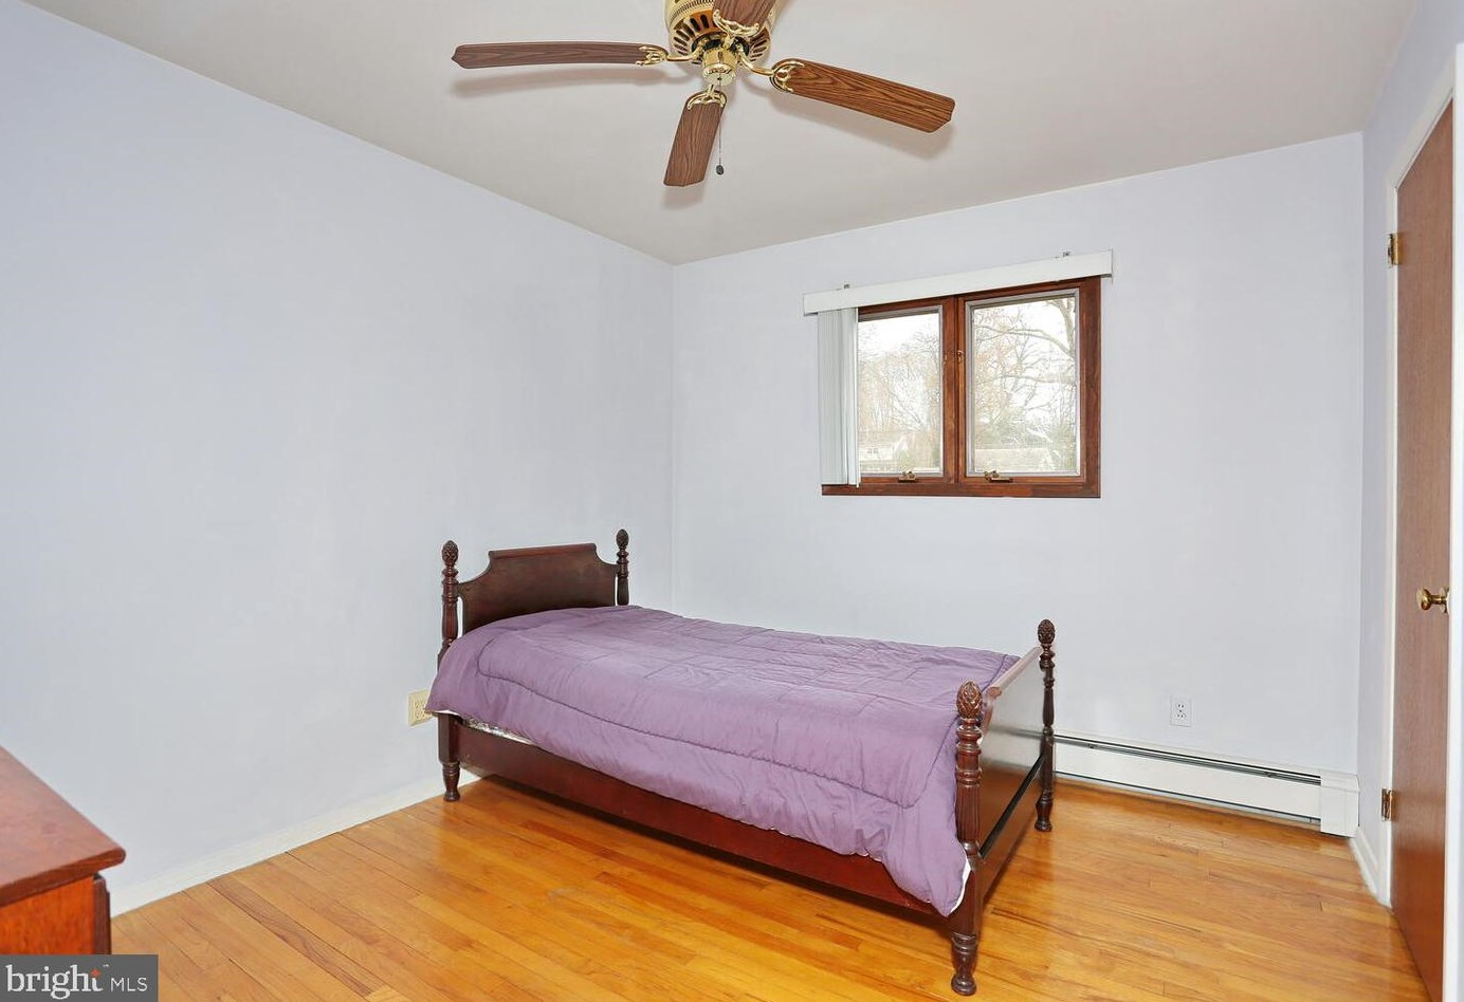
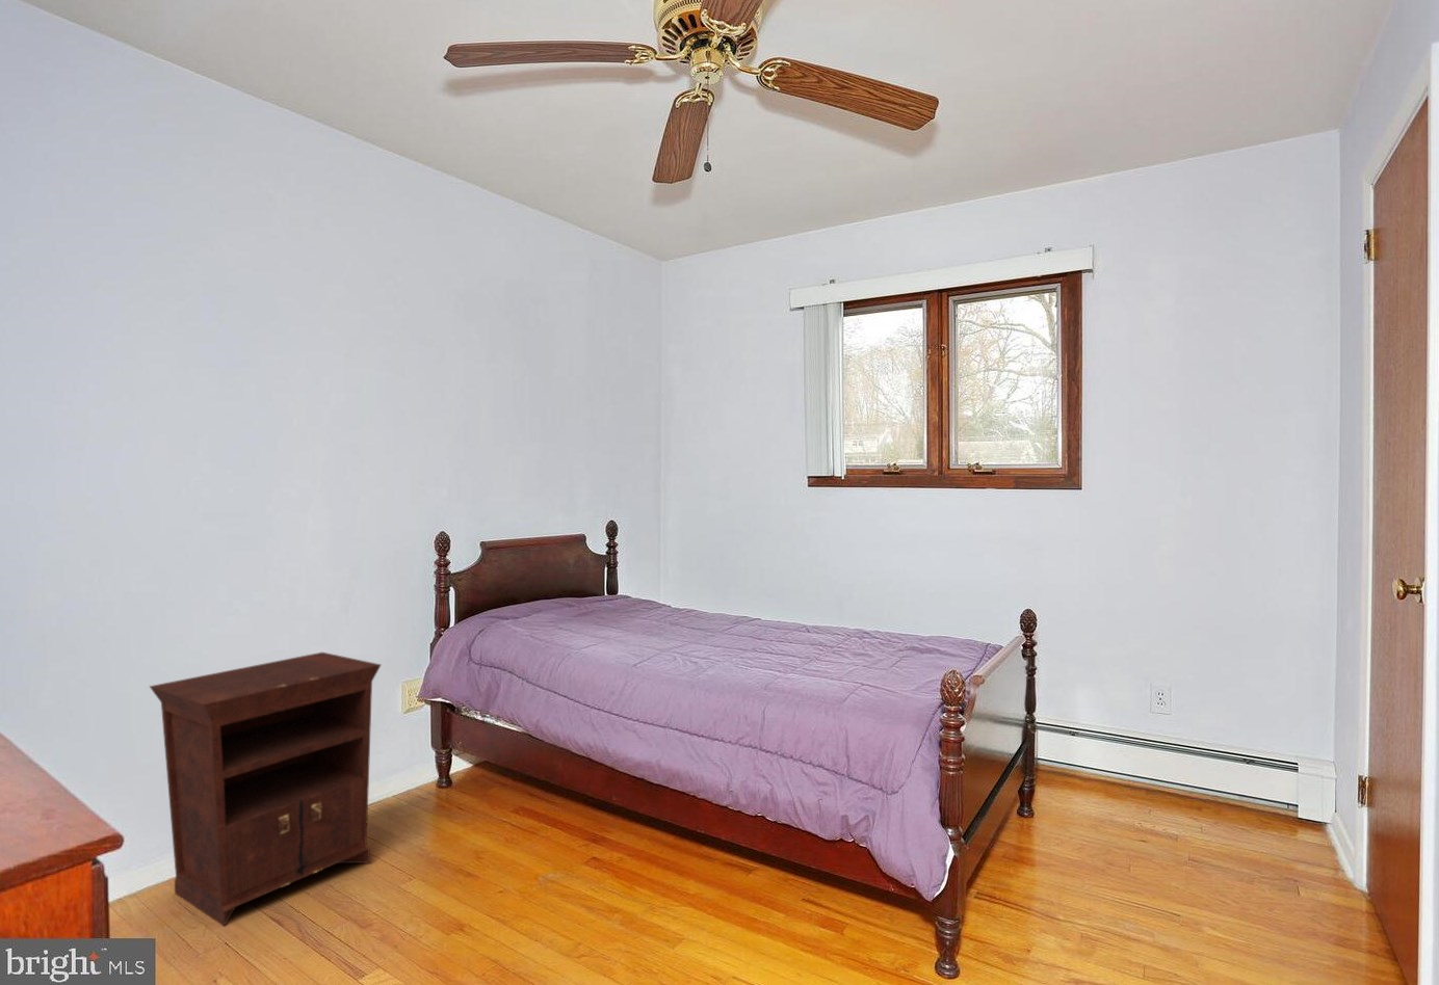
+ nightstand (273, 776)
